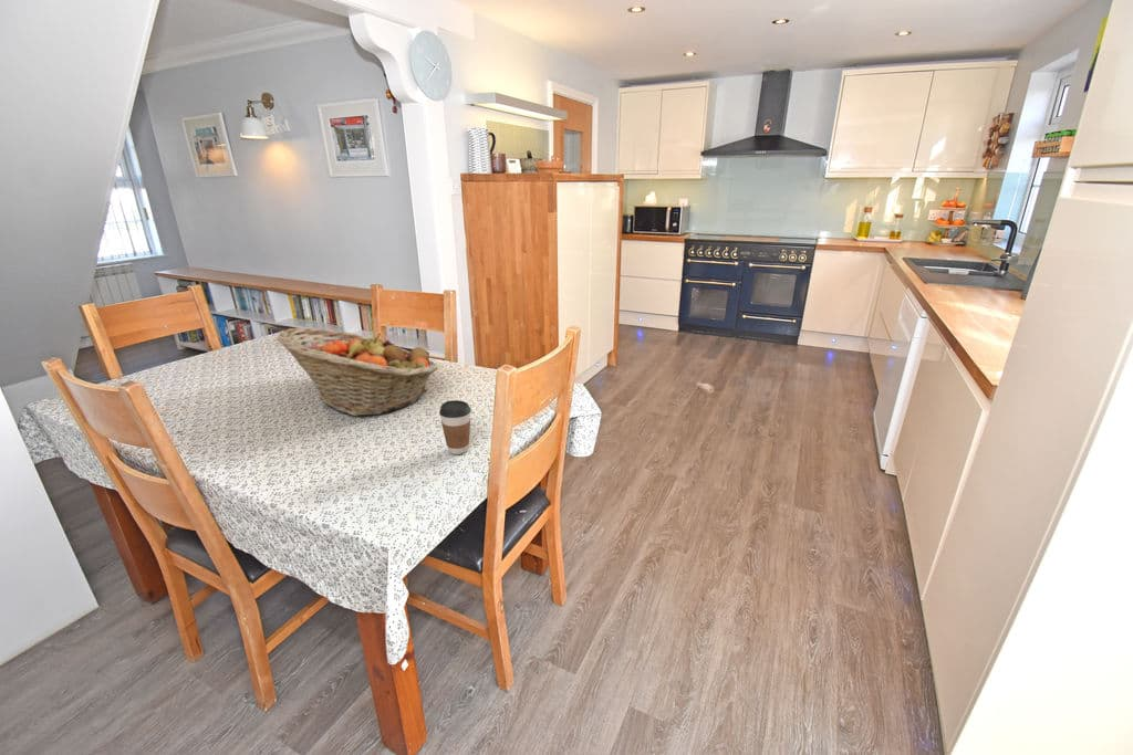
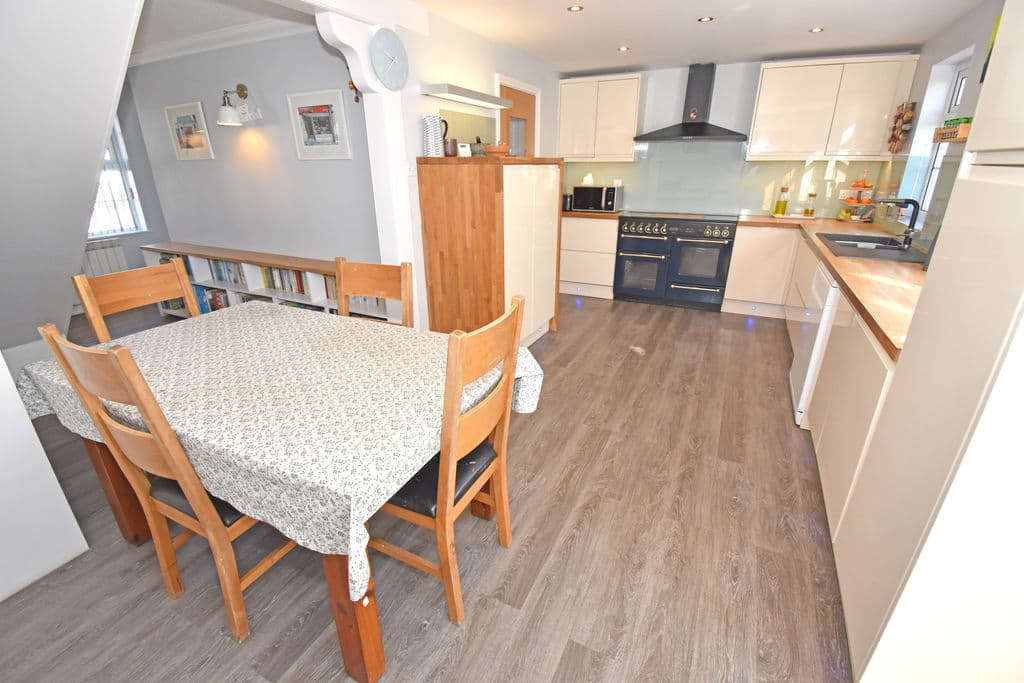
- coffee cup (456, 427)
- fruit basket (362, 363)
